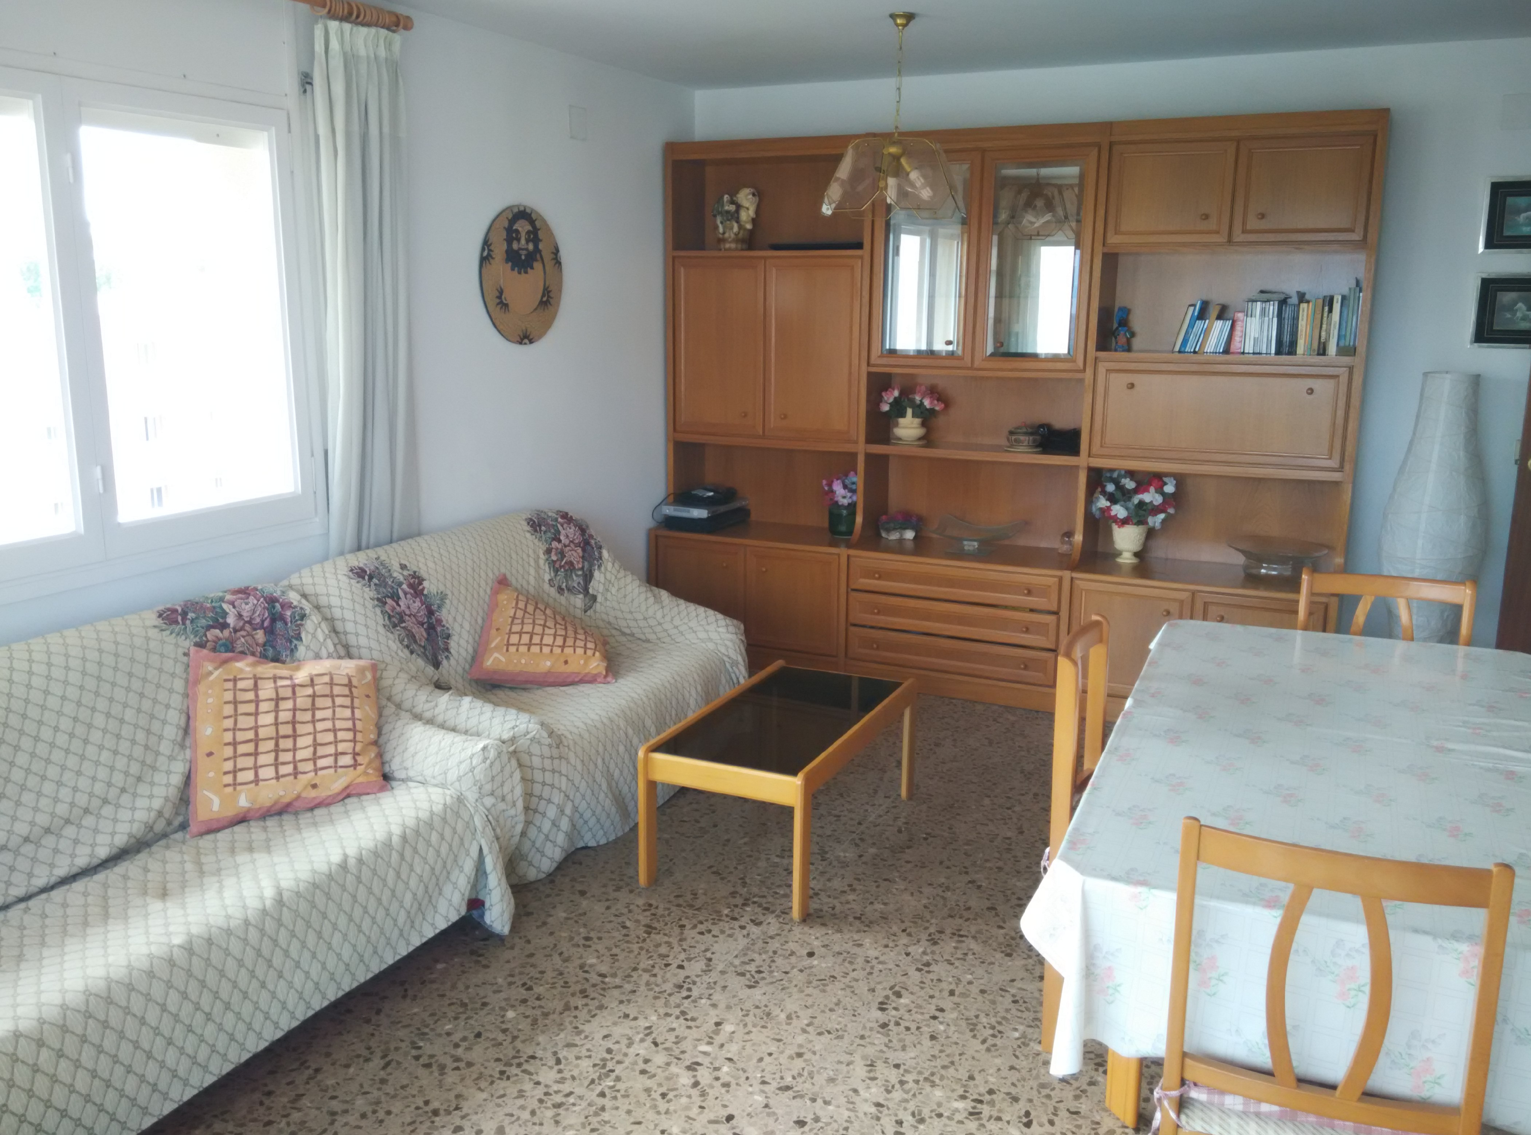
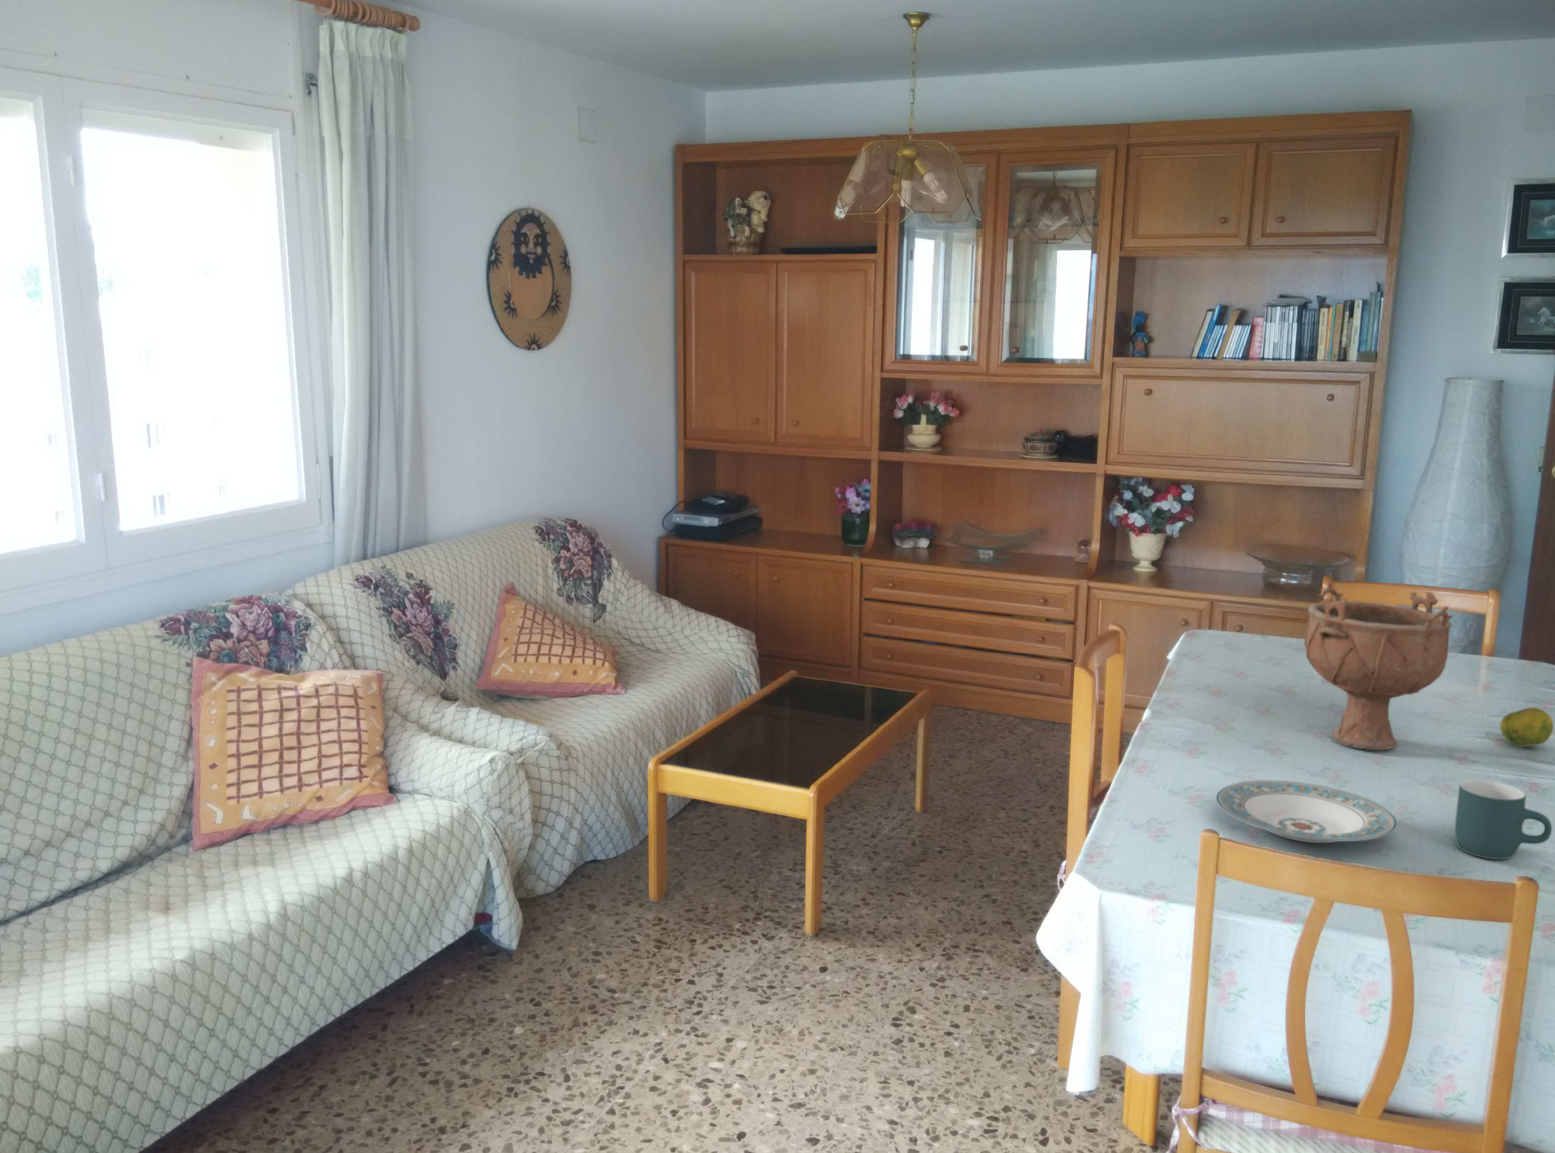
+ decorative bowl (1373, 669)
+ plate (1303, 819)
+ fruit (1526, 727)
+ mug (1501, 820)
